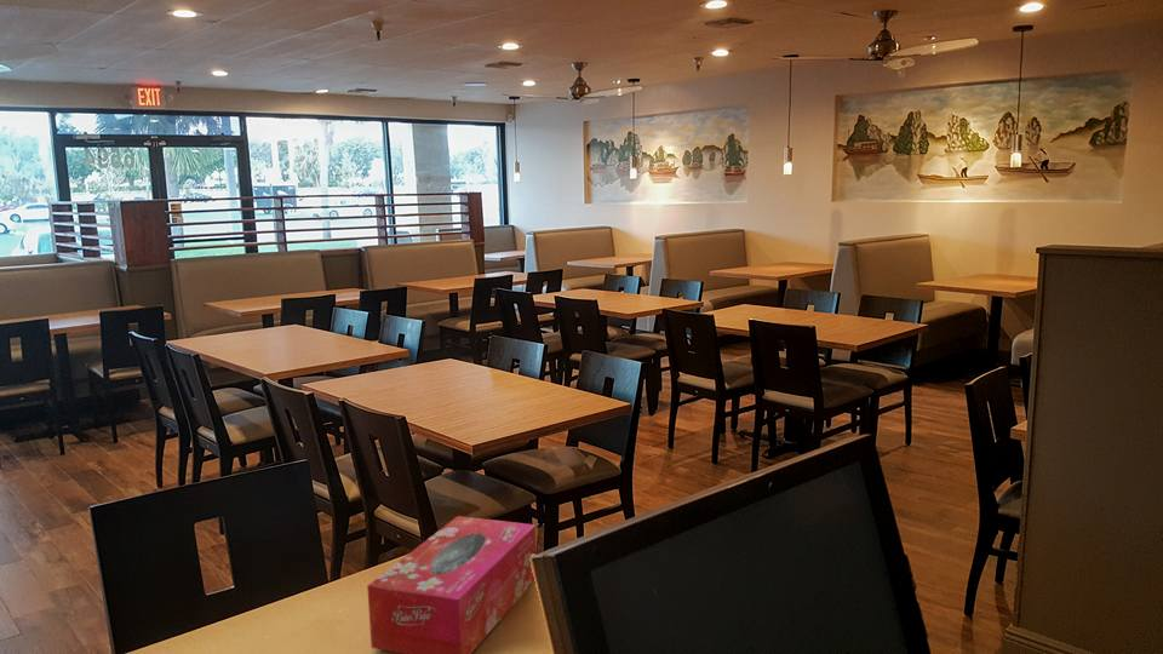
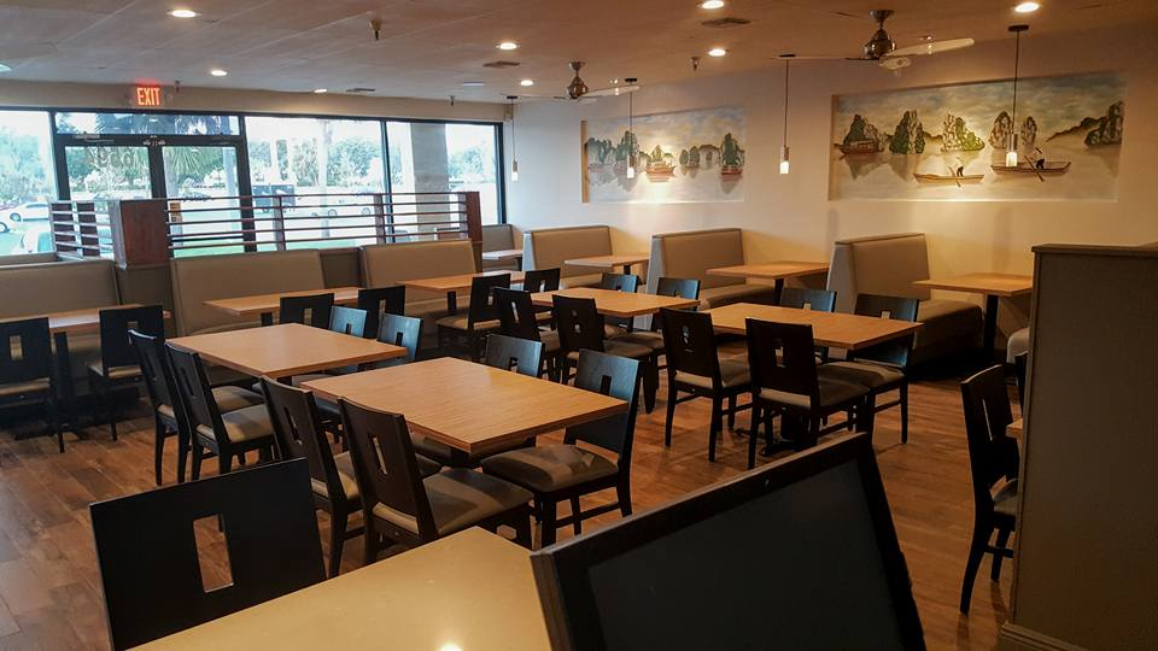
- tissue box (459, 581)
